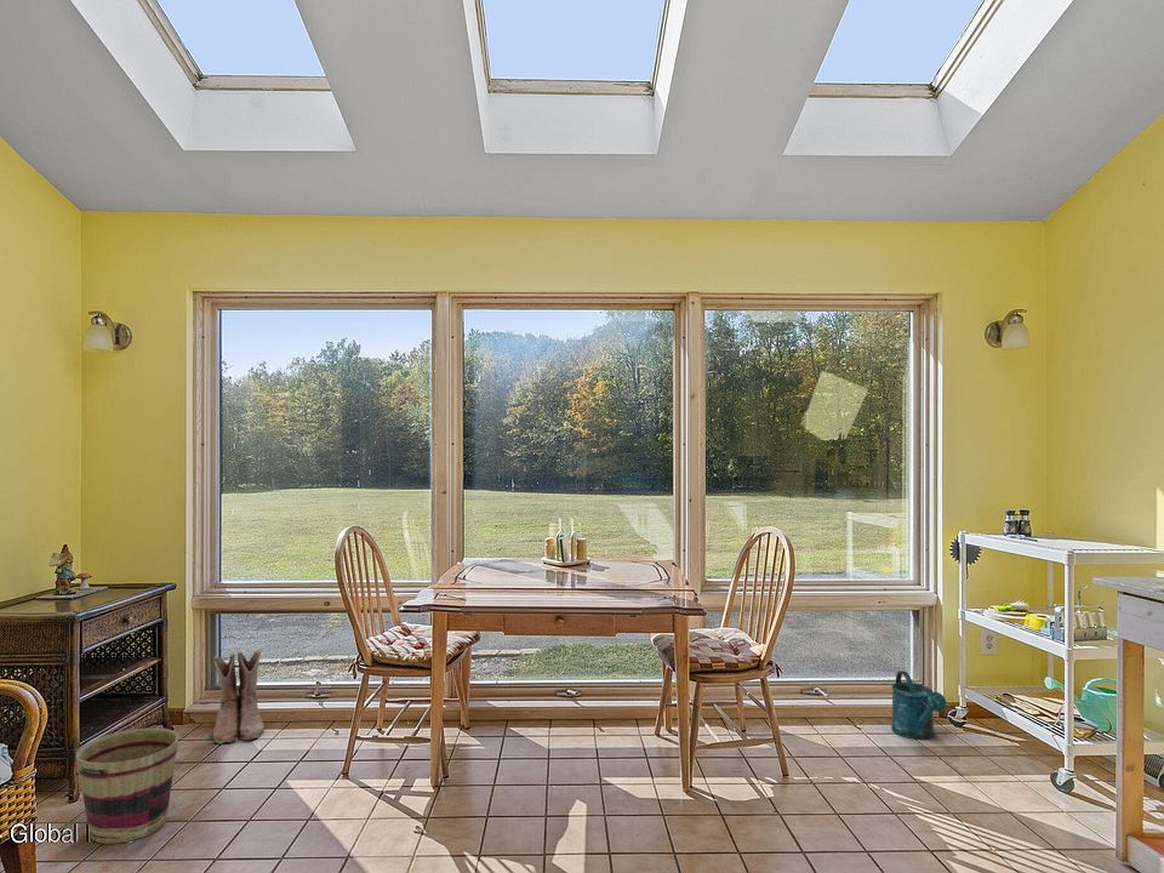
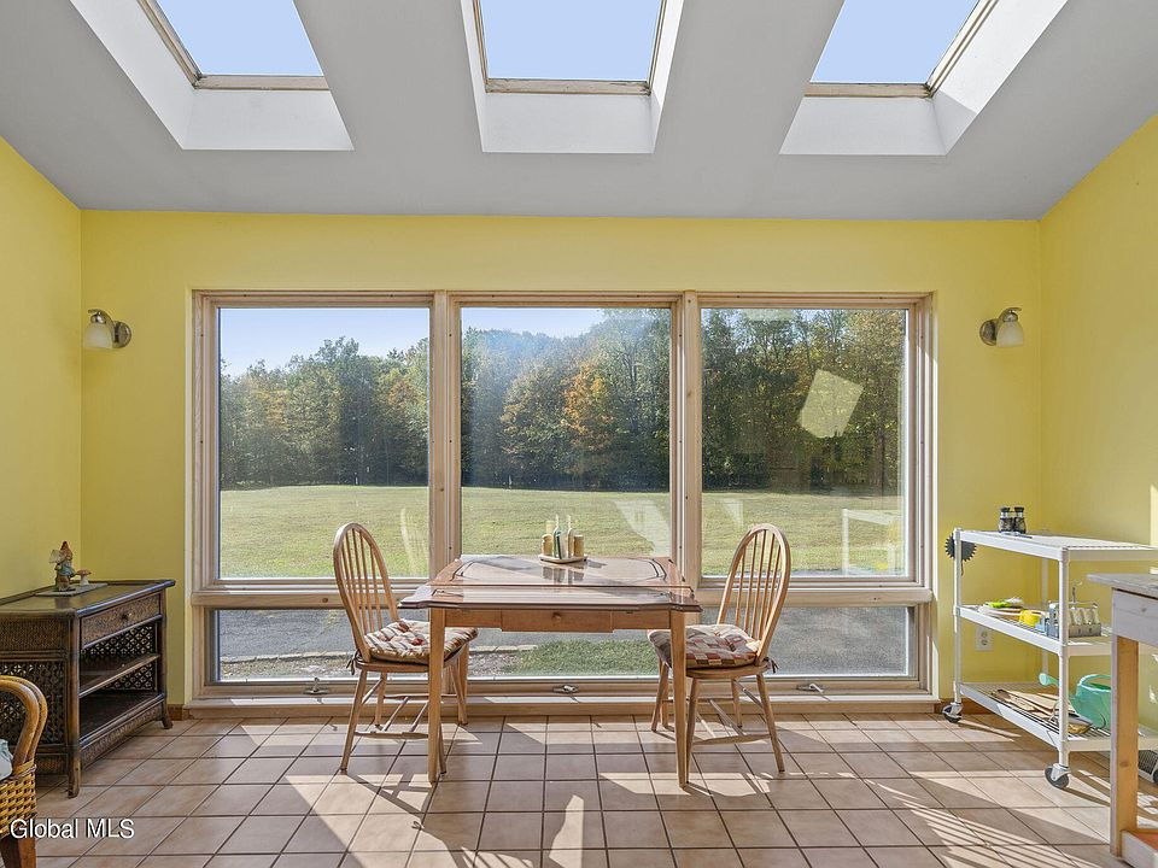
- watering can (918, 708)
- boots (239, 692)
- basket (129, 786)
